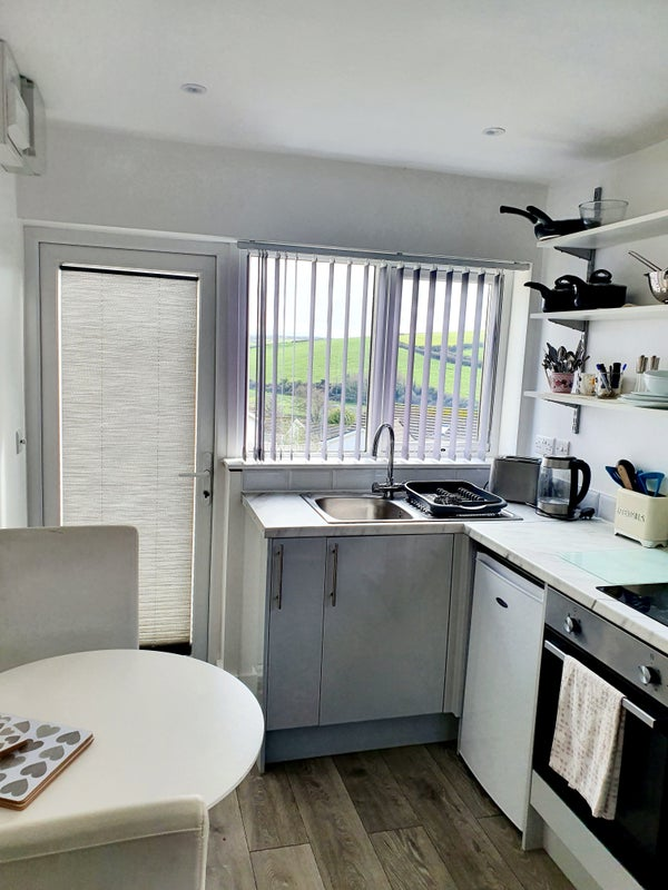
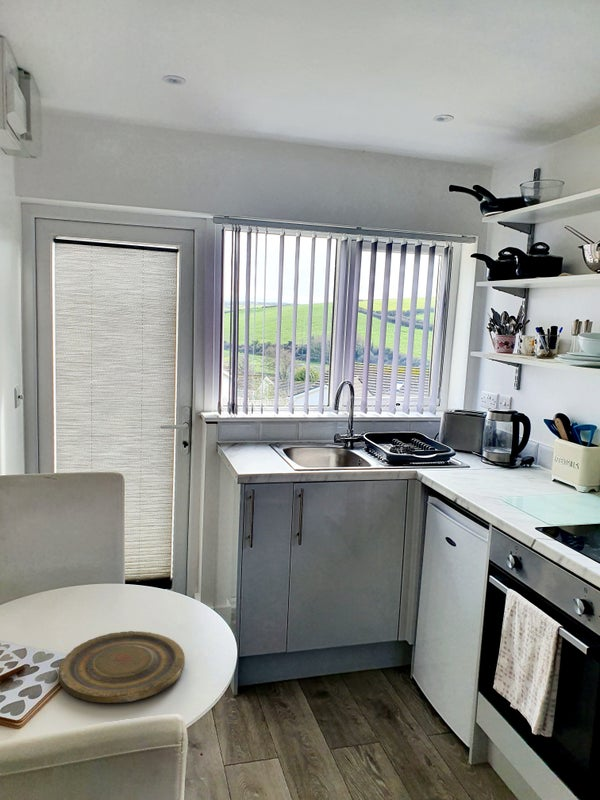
+ plate (123, 663)
